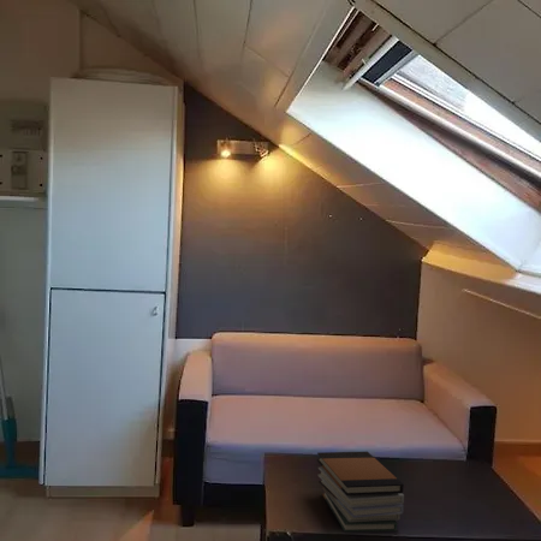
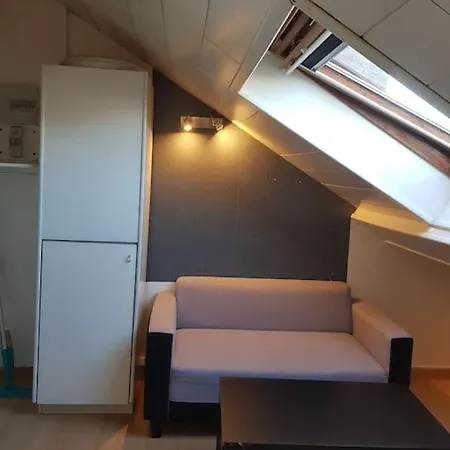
- book stack (357, 489)
